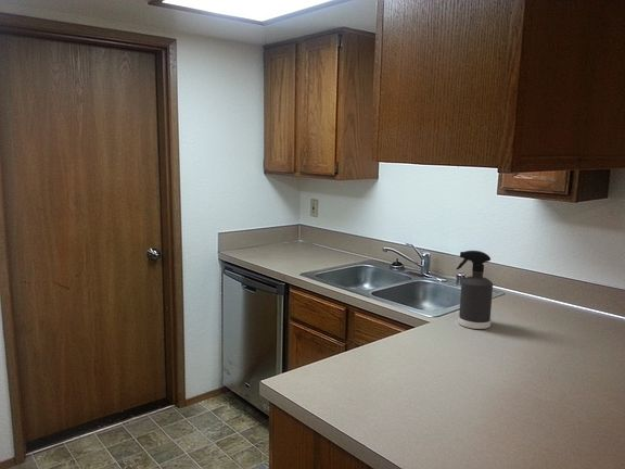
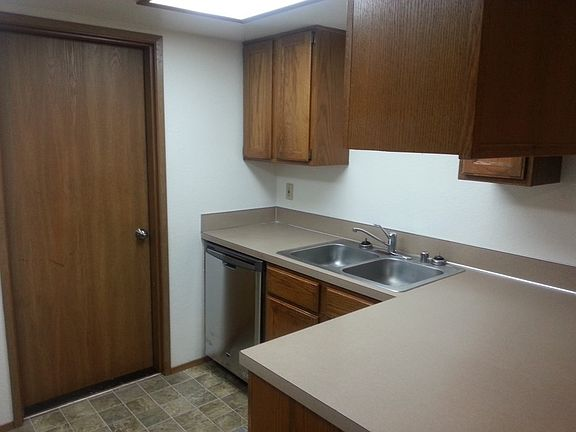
- spray bottle (473, 287)
